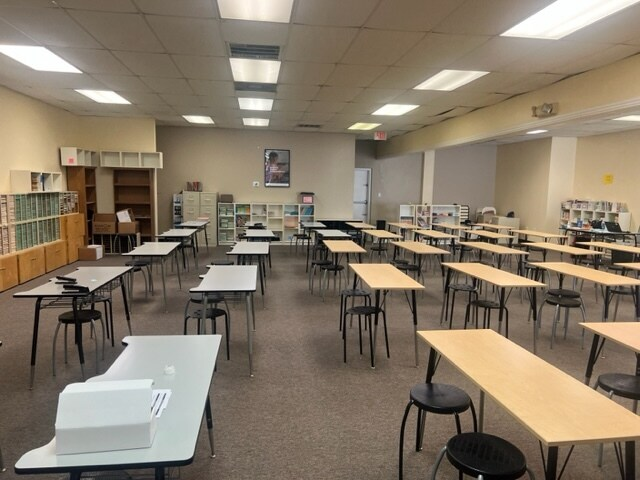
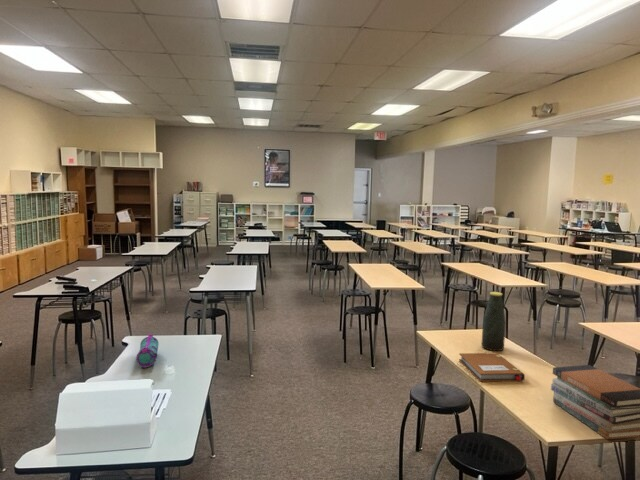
+ pencil case (148, 350)
+ book stack (598, 398)
+ notebook (490, 366)
+ bottle (494, 320)
